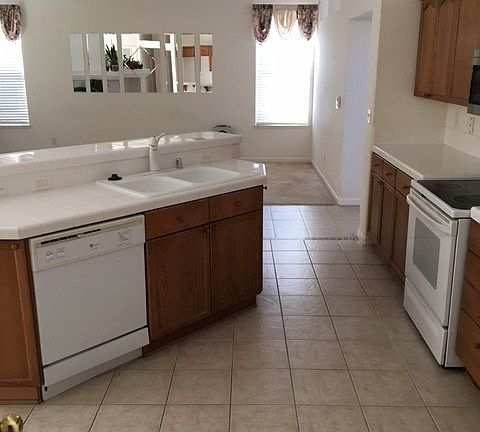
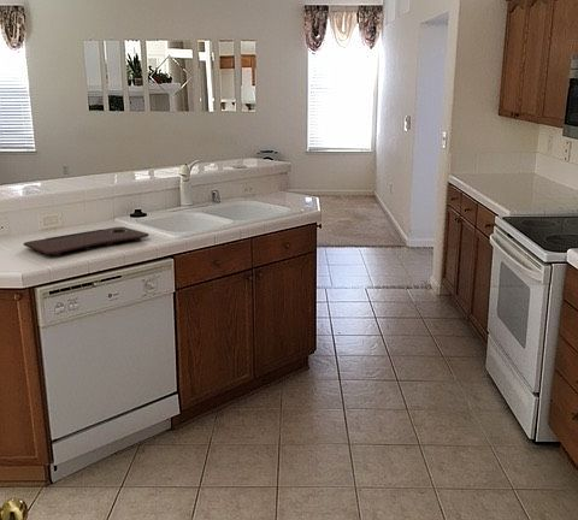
+ cutting board (88, 241)
